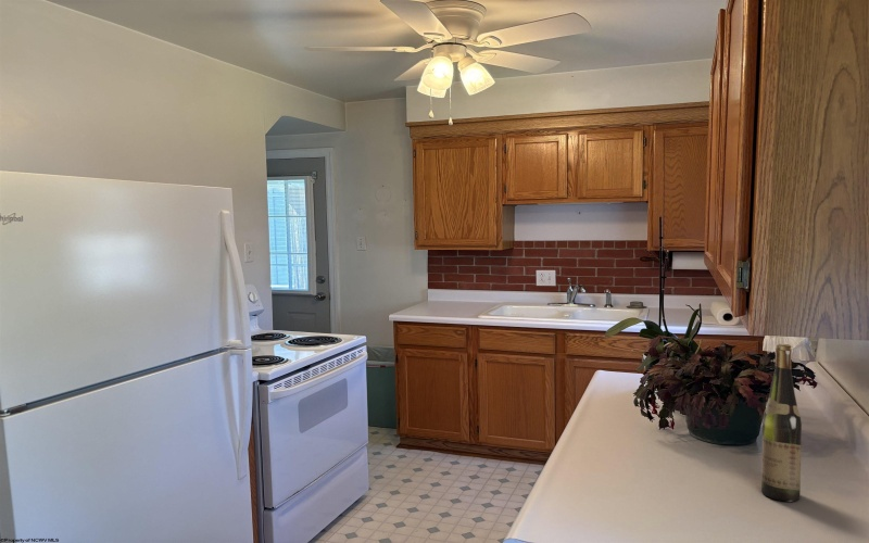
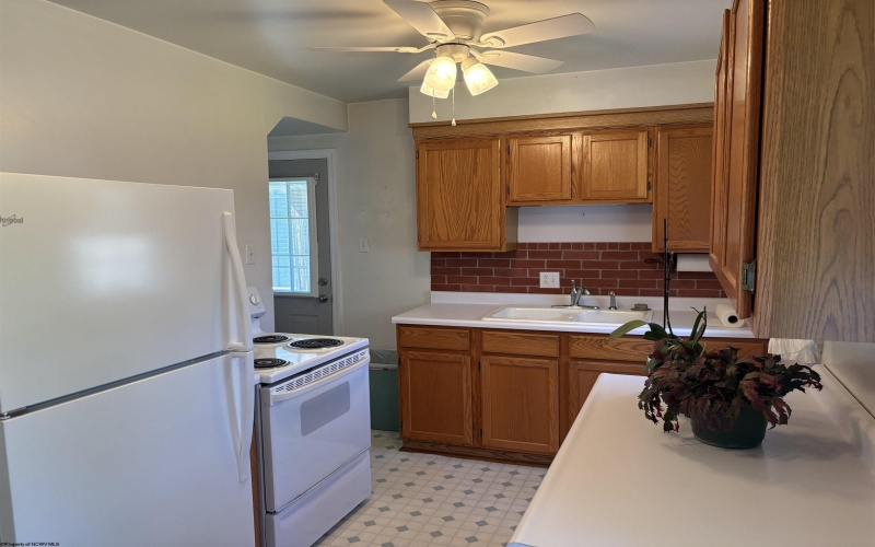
- wine bottle (781, 419)
